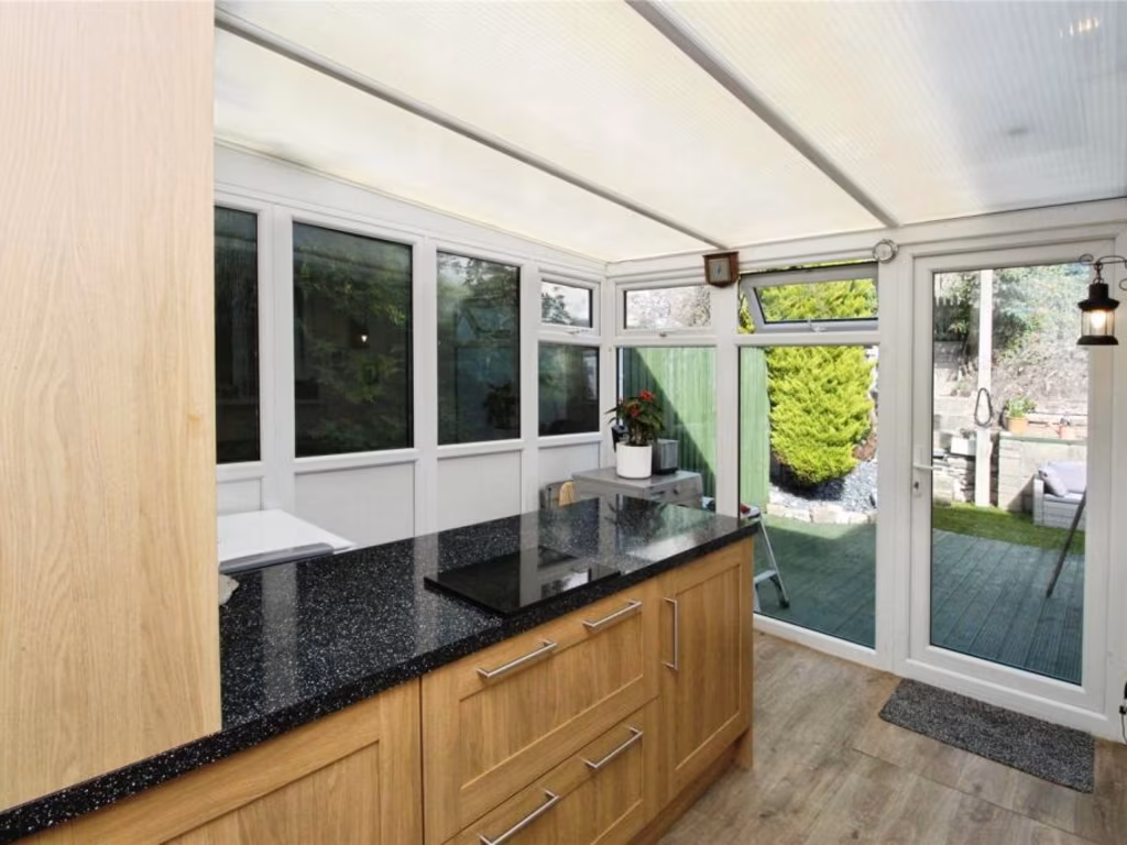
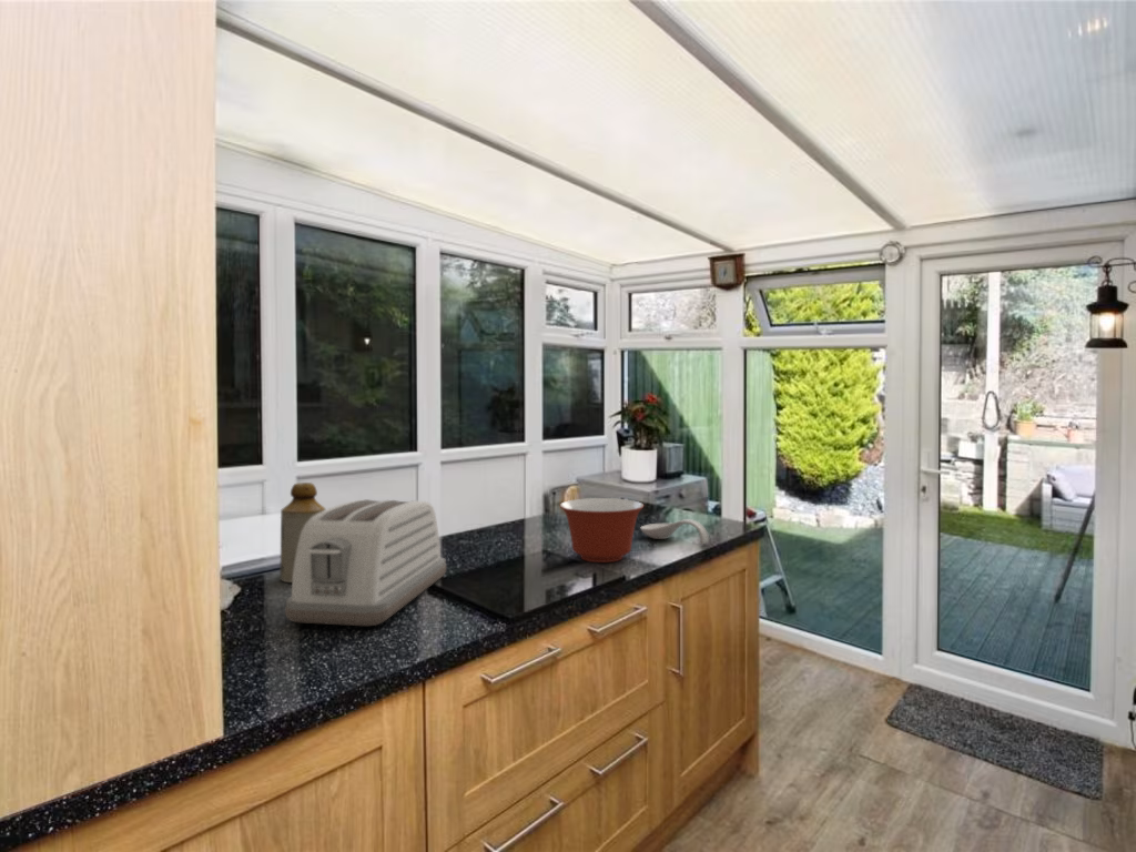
+ toaster (372, 551)
+ mixing bowl (601, 530)
+ bottle (302, 529)
+ spoon rest (673, 528)
